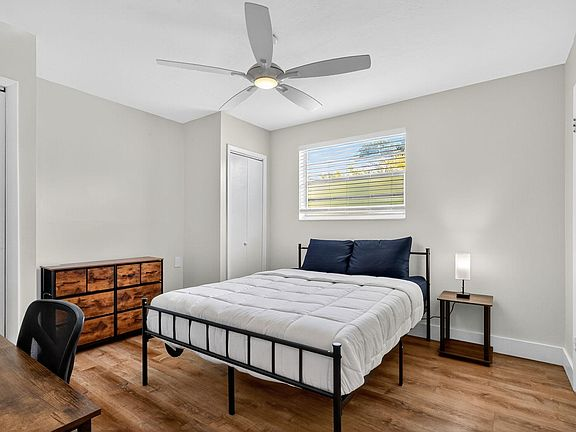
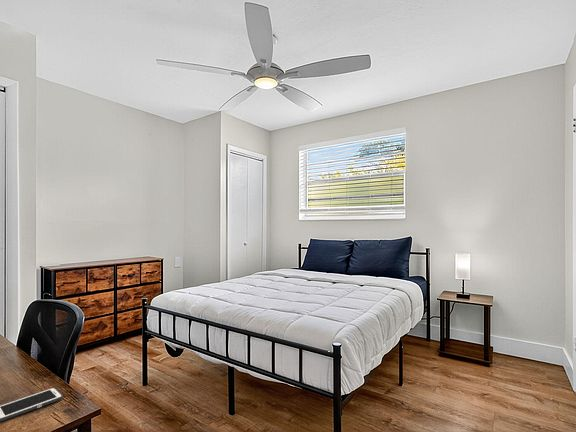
+ cell phone (28, 403)
